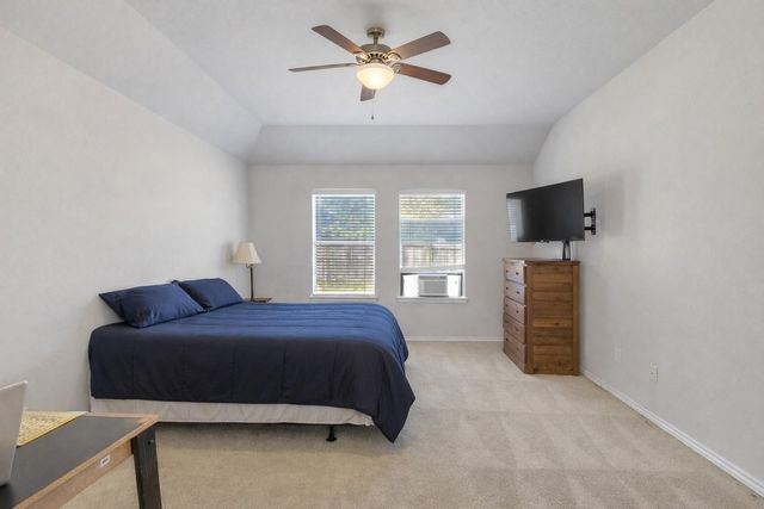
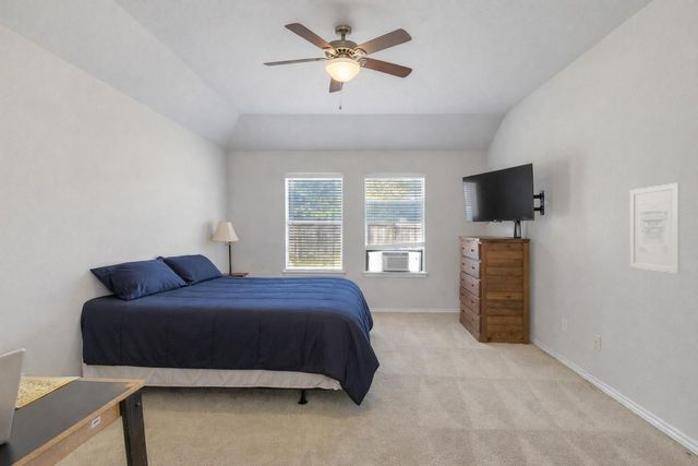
+ wall art (652, 228)
